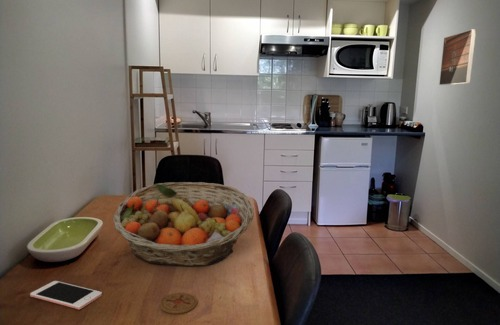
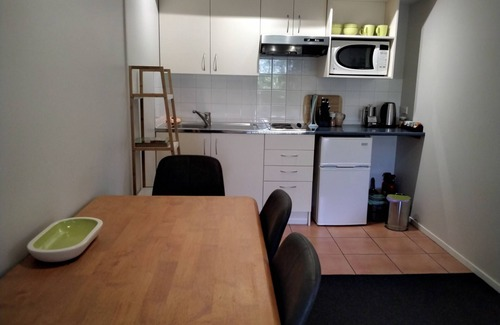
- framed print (456, 59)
- coaster (178, 302)
- fruit basket (184, 220)
- cell phone (66, 294)
